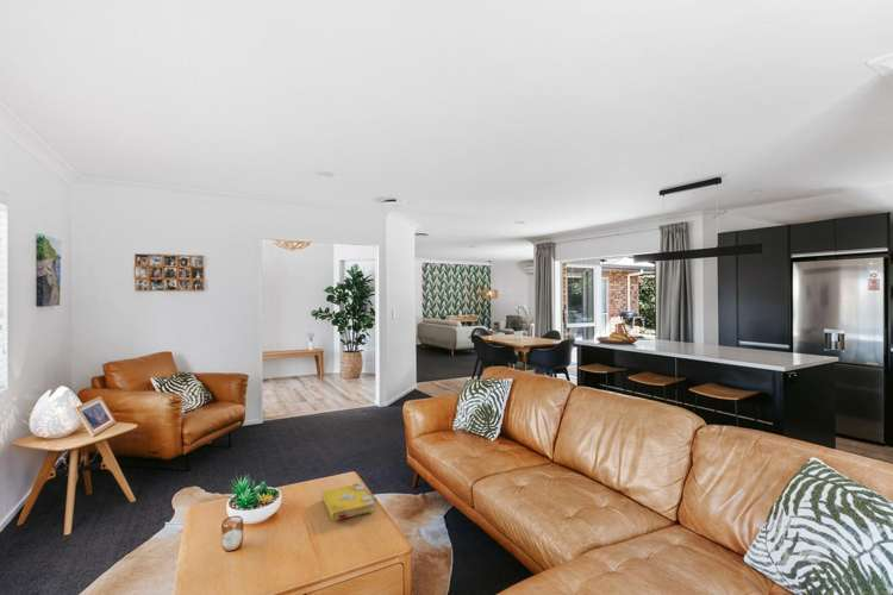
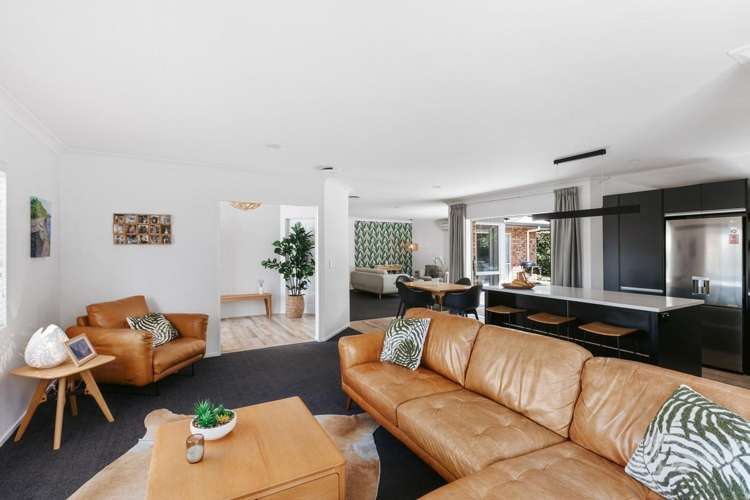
- spell book (348, 501)
